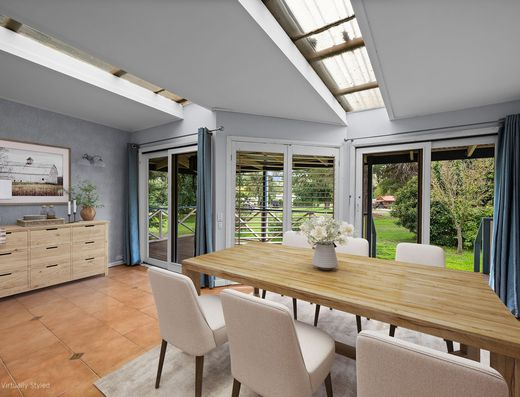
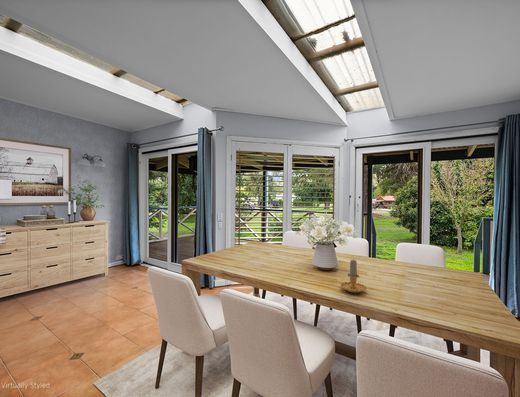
+ candle (352, 275)
